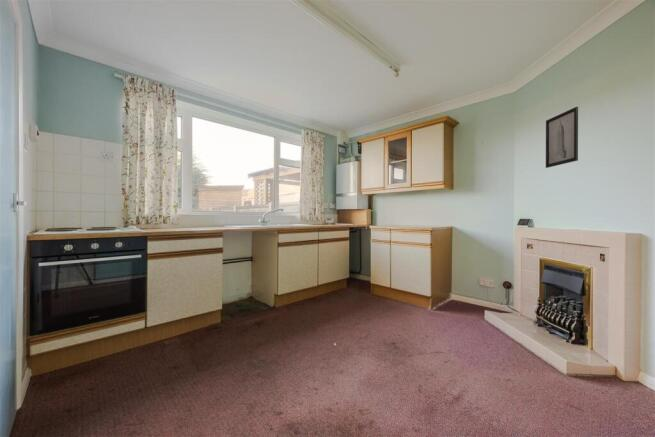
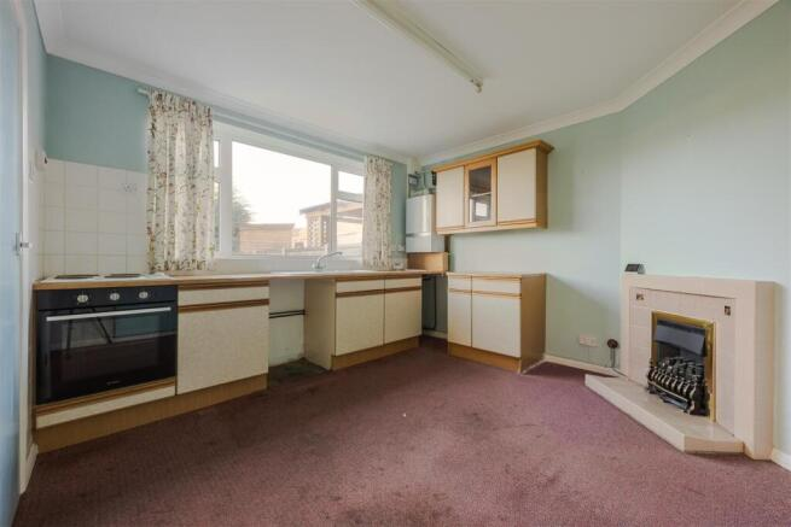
- wall art (560, 139)
